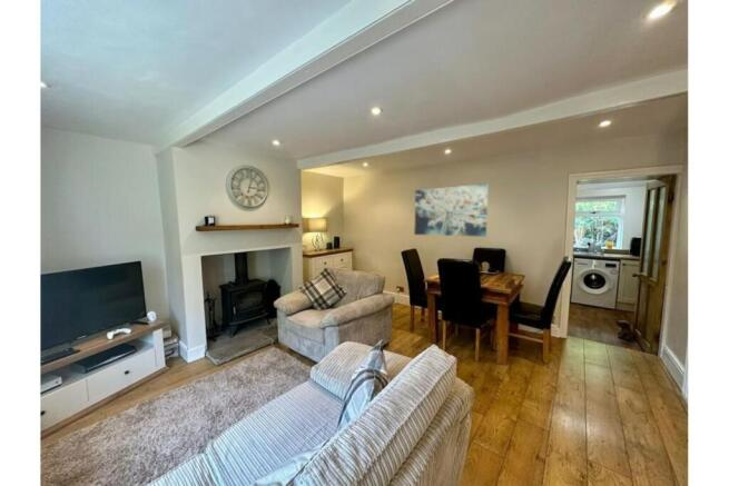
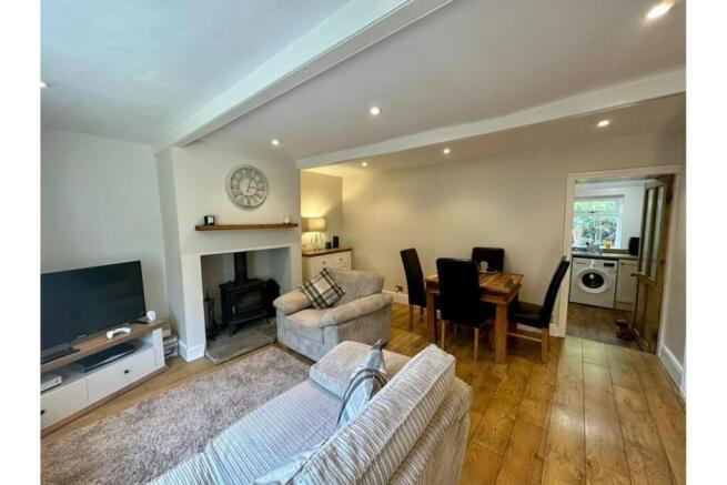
- wall art (447, 211)
